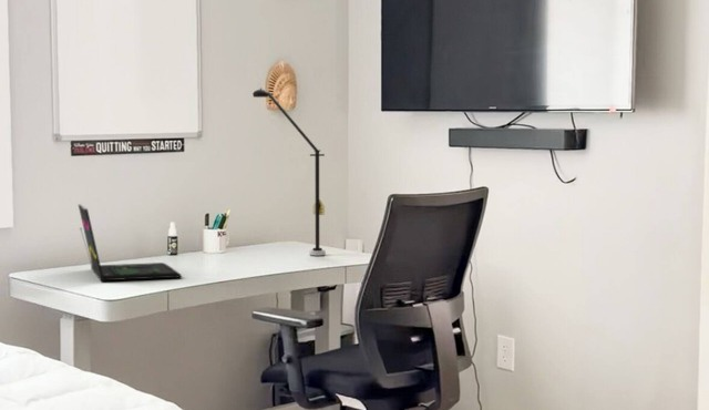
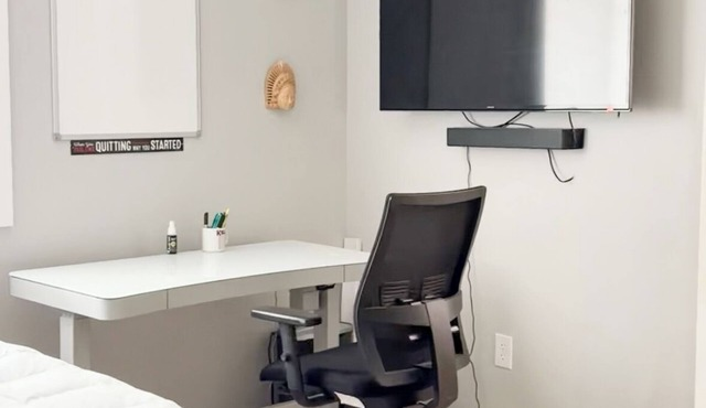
- desk lamp (310, 155)
- laptop (127, 264)
